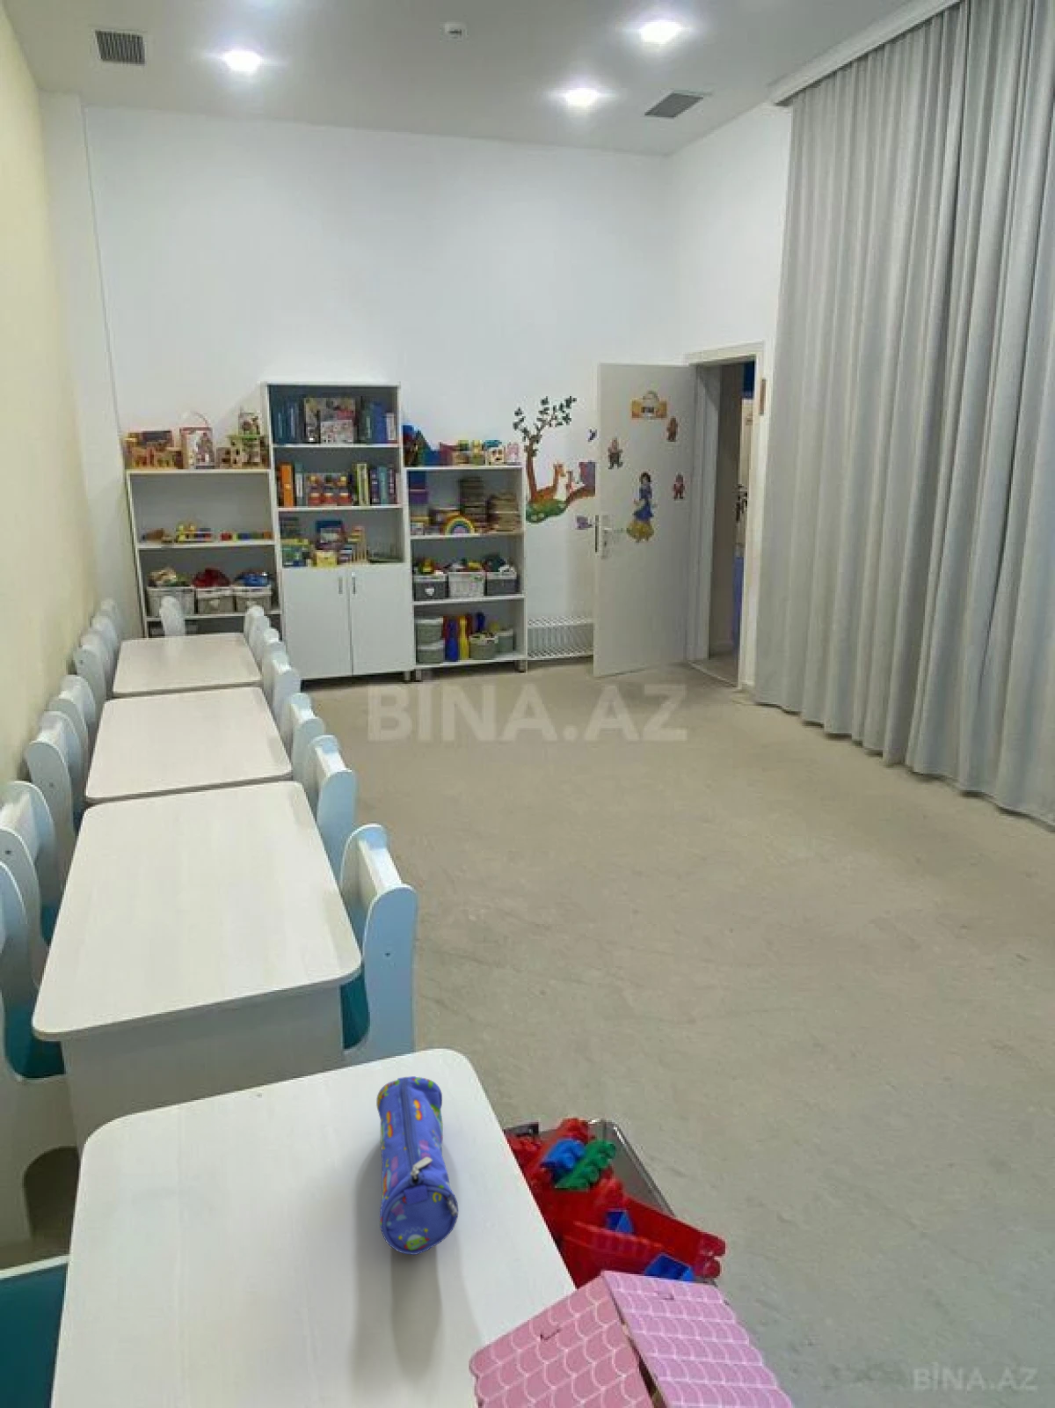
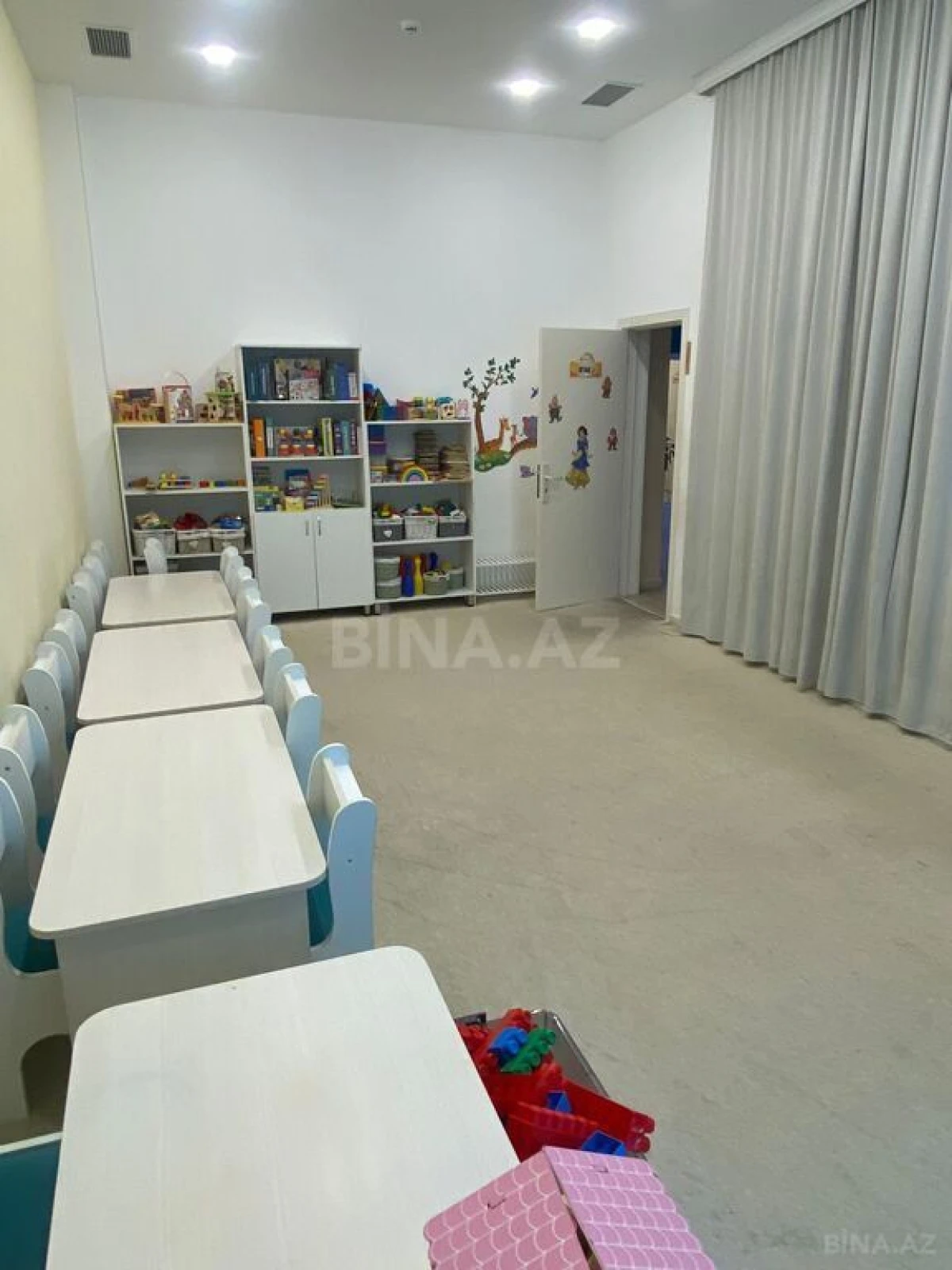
- pencil case (413, 1154)
